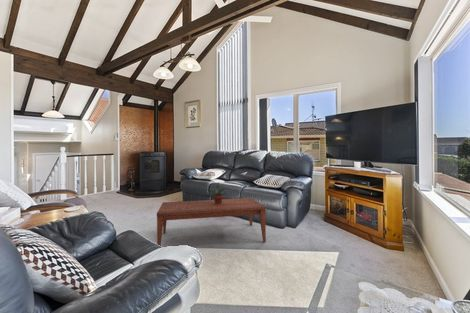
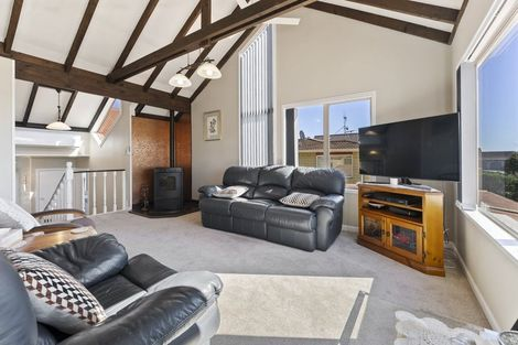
- coffee table (211, 217)
- potted plant (218, 193)
